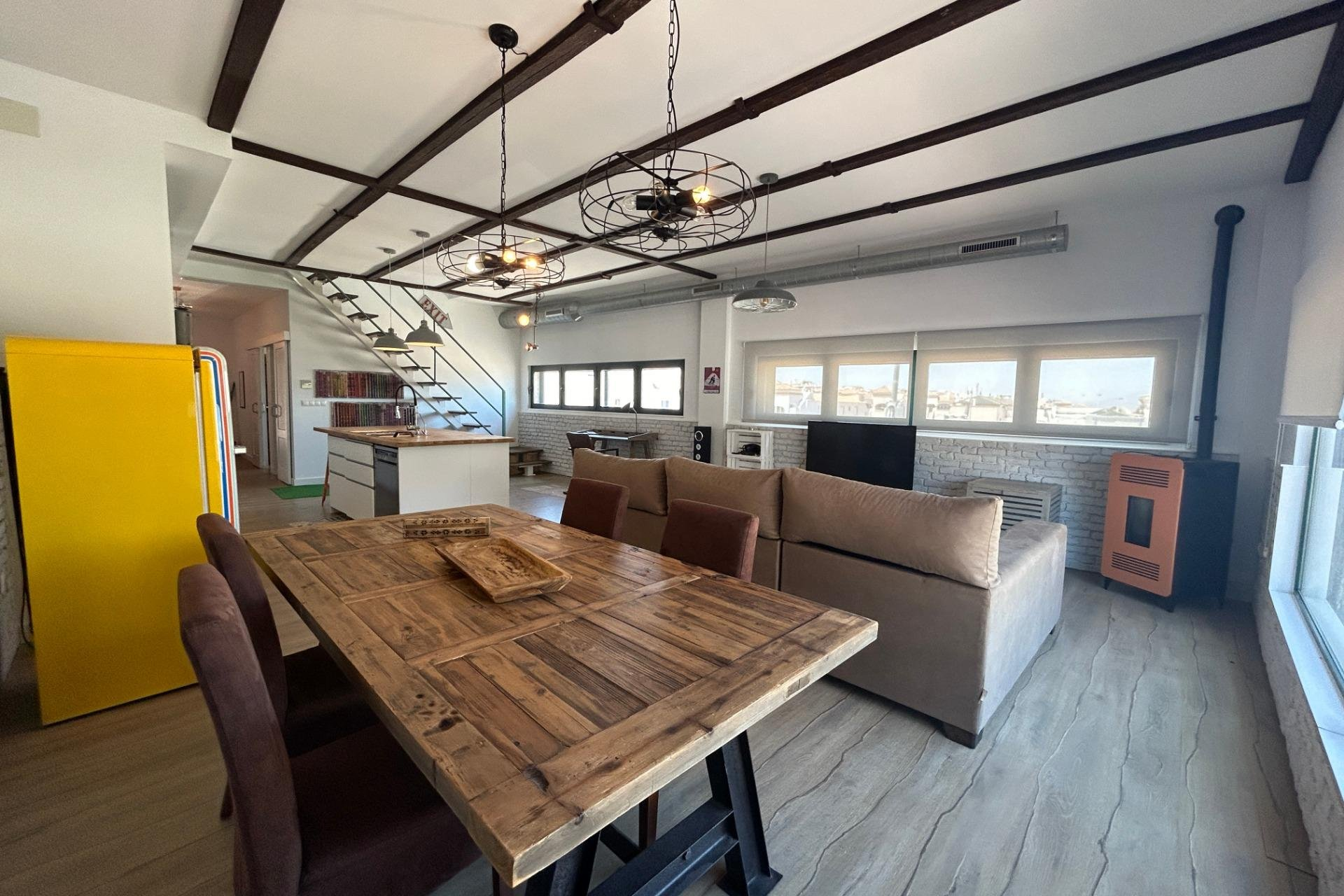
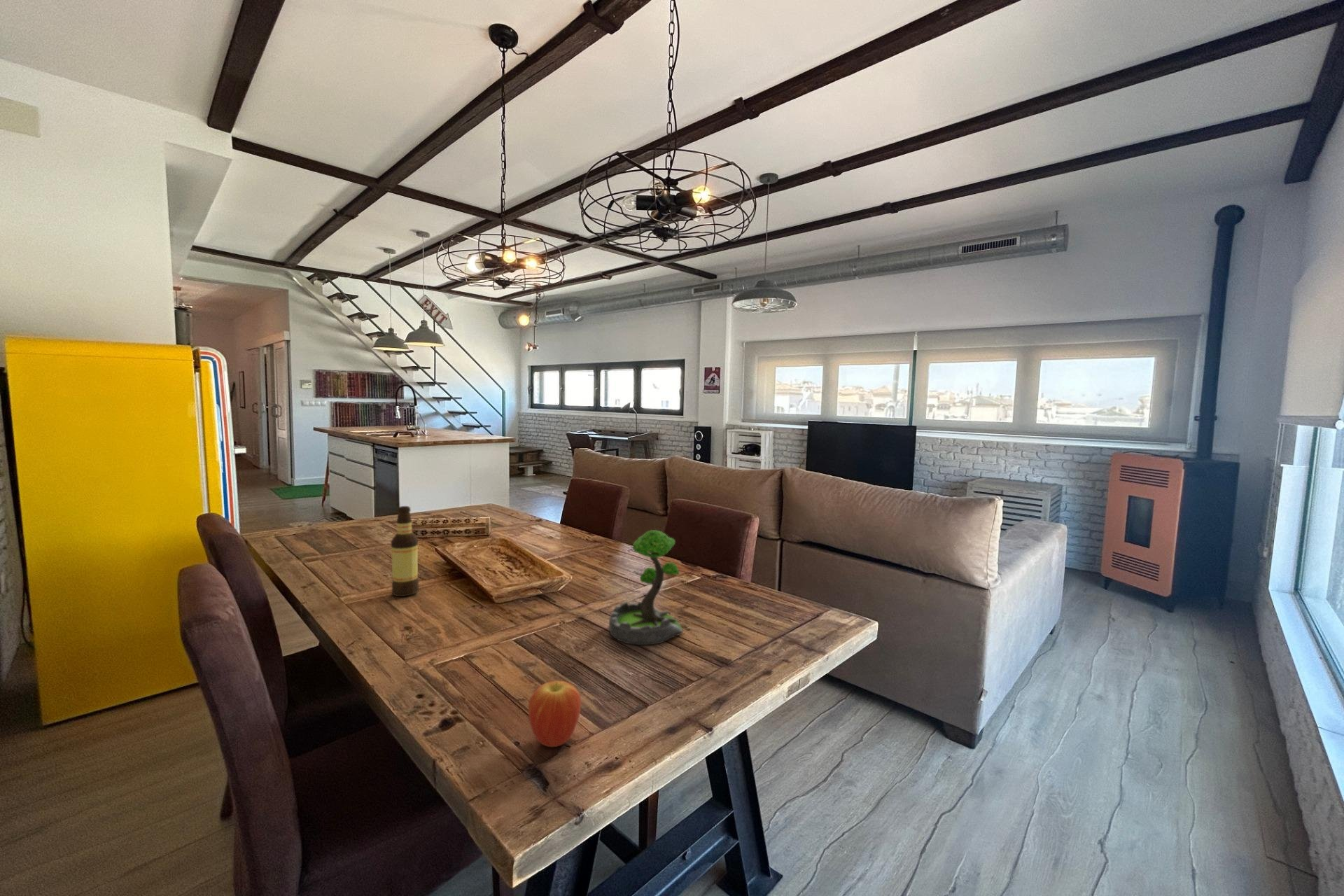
+ fruit (554, 710)
+ bottle (405, 550)
+ plant (646, 580)
